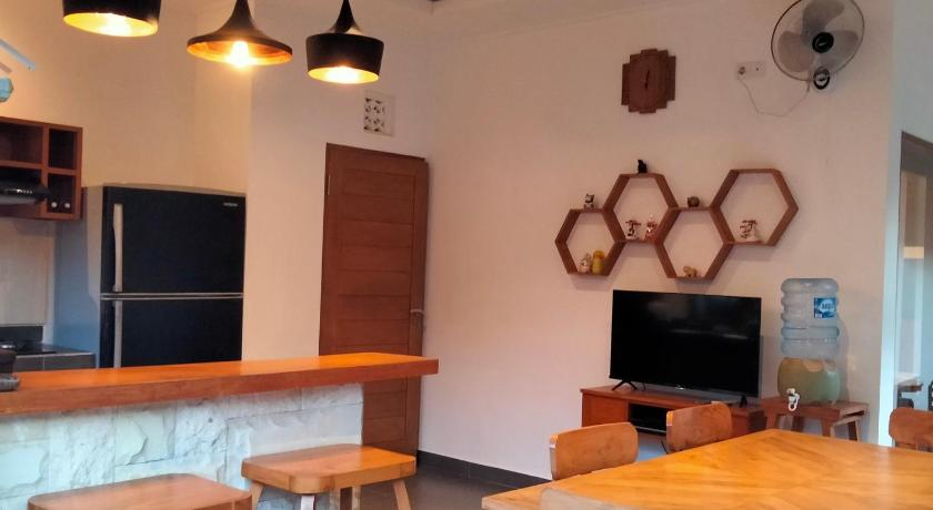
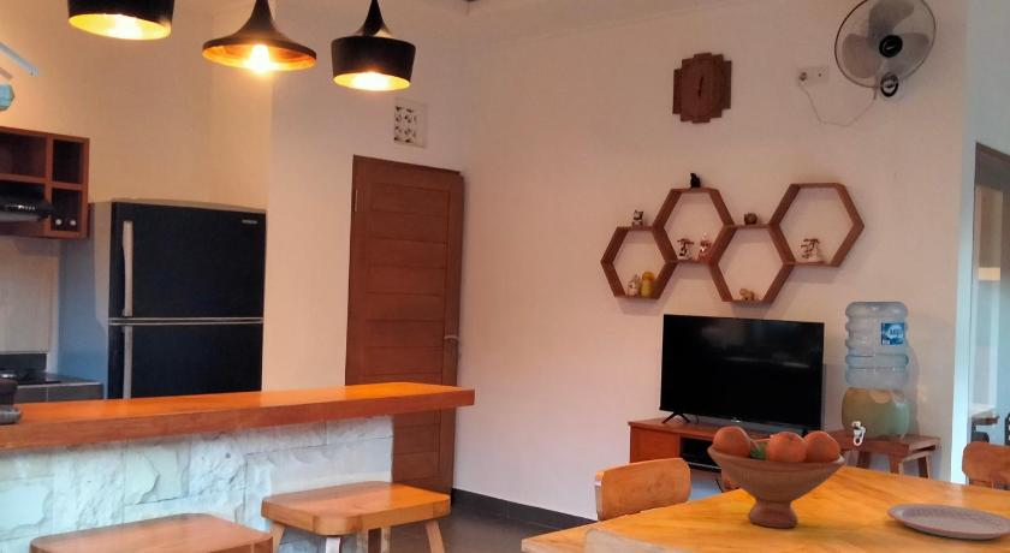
+ fruit bowl (773, 474)
+ plate (951, 522)
